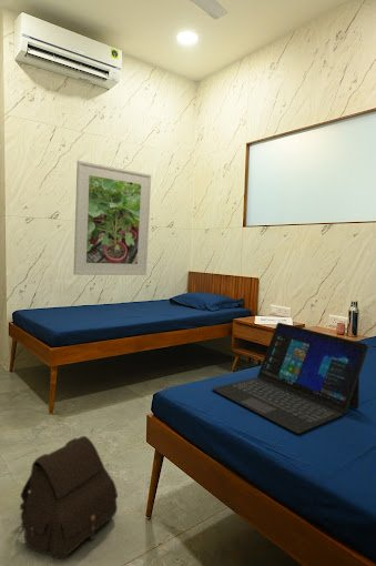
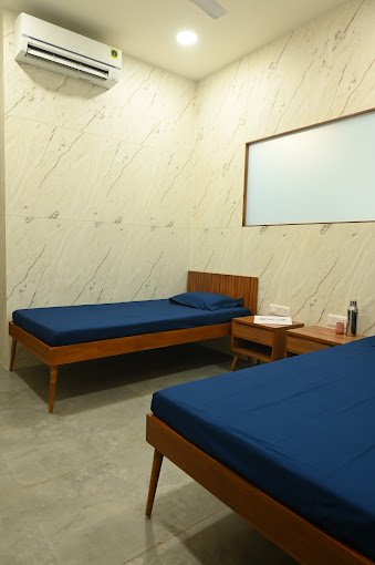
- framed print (114, 222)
- laptop (286, 367)
- satchel (65, 487)
